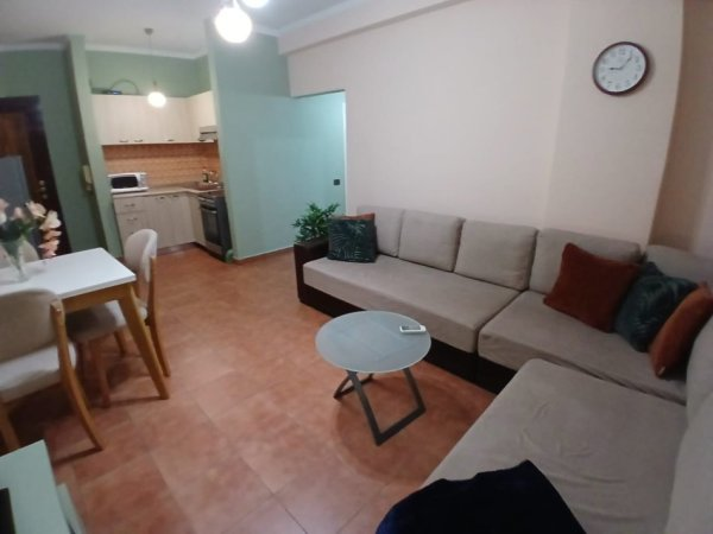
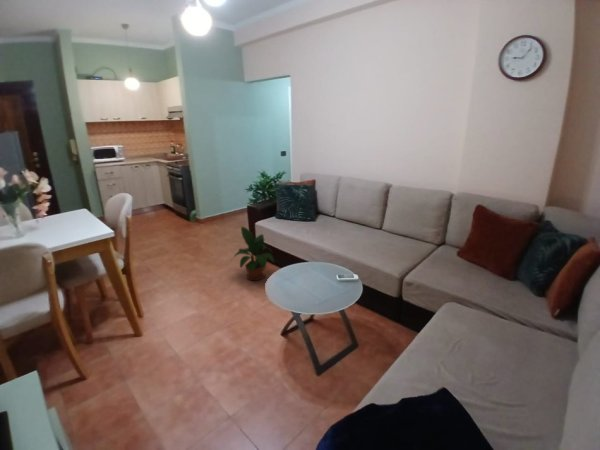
+ potted plant (255, 252)
